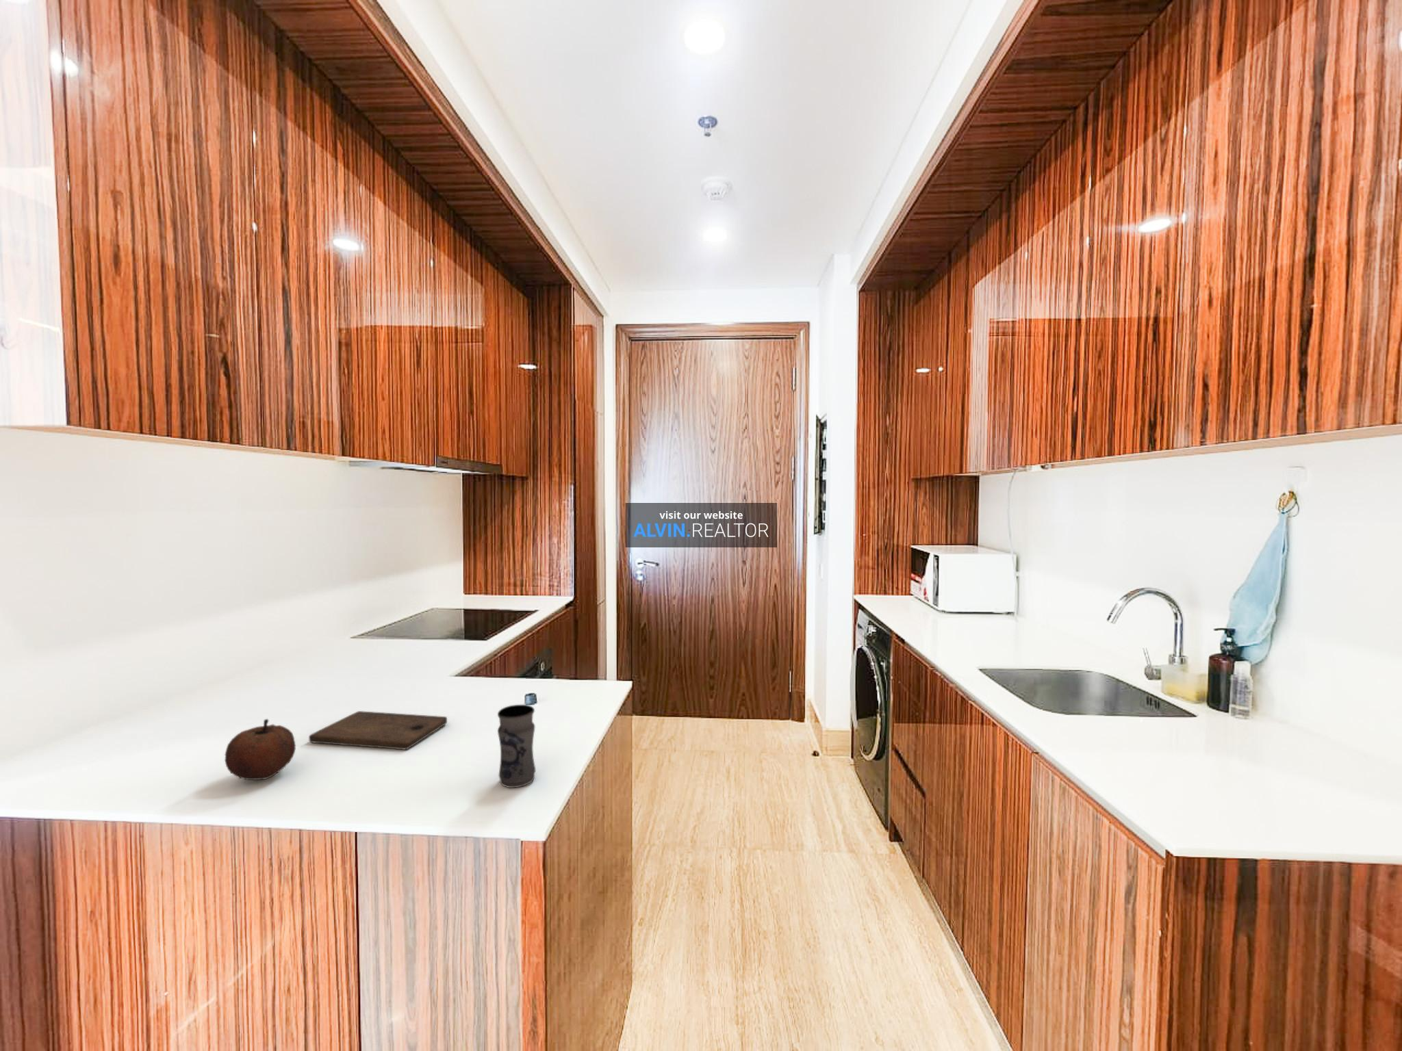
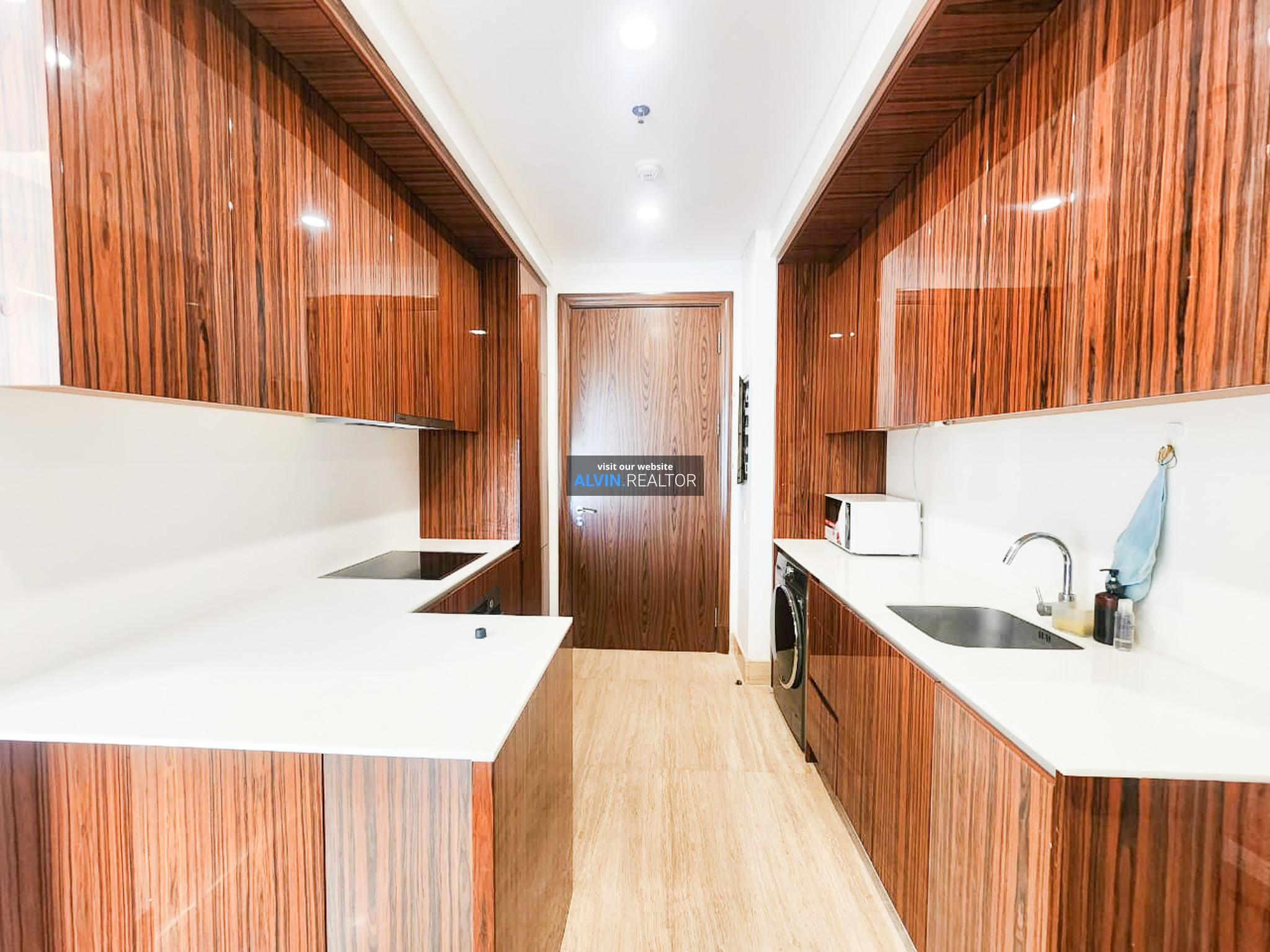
- jar (517, 744)
- fruit (261, 747)
- cutting board (381, 729)
